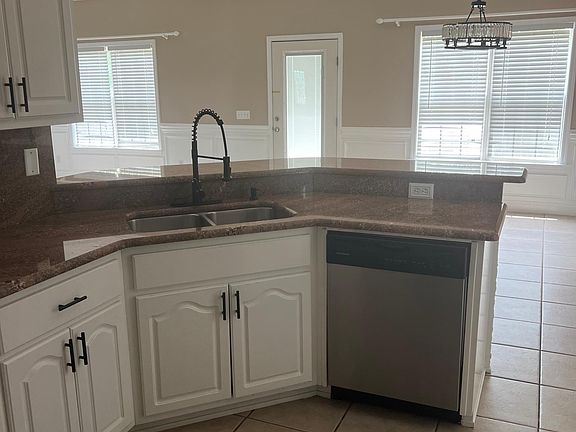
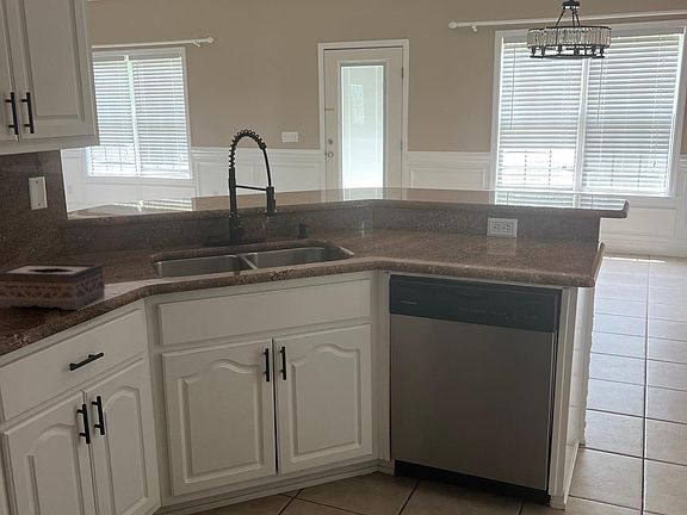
+ tissue box (50, 285)
